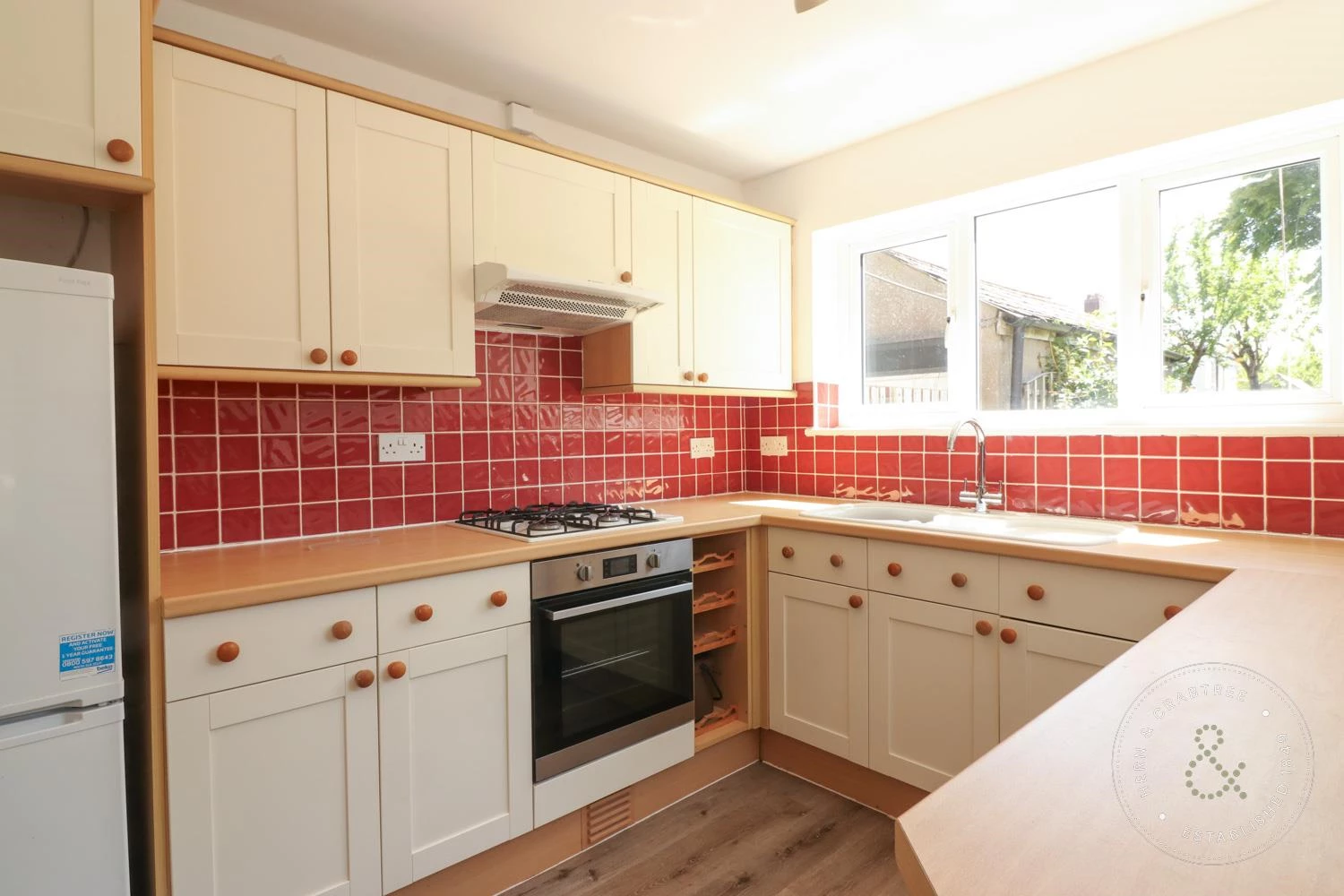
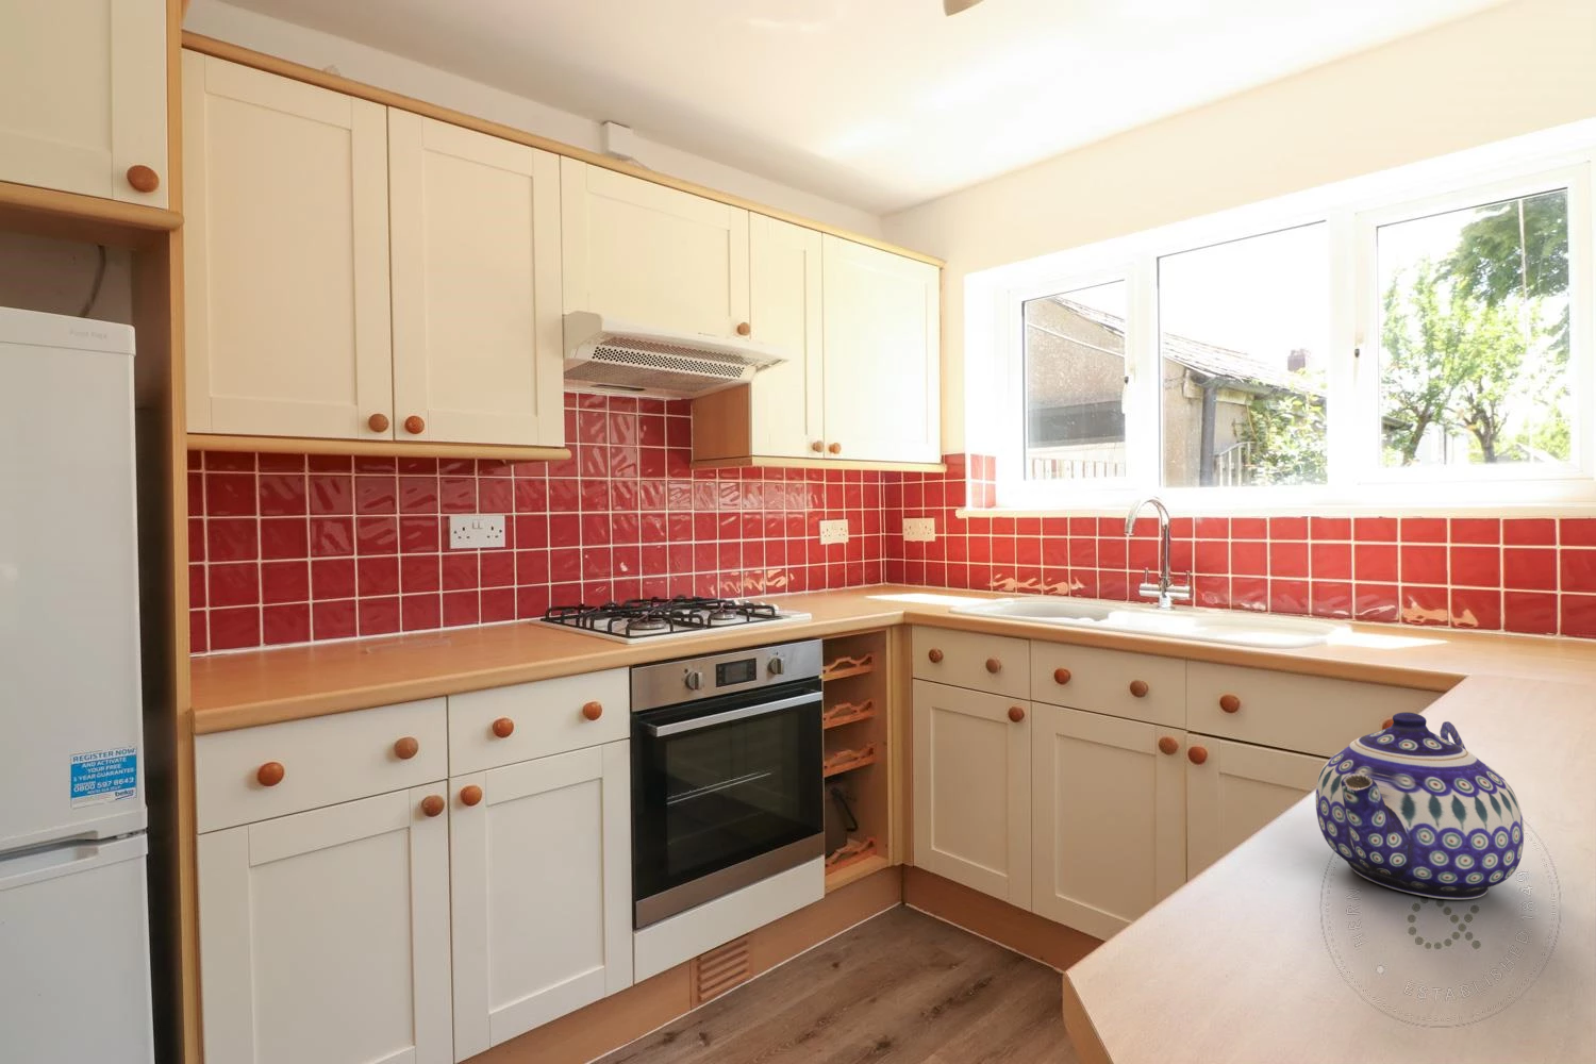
+ teapot (1414, 793)
